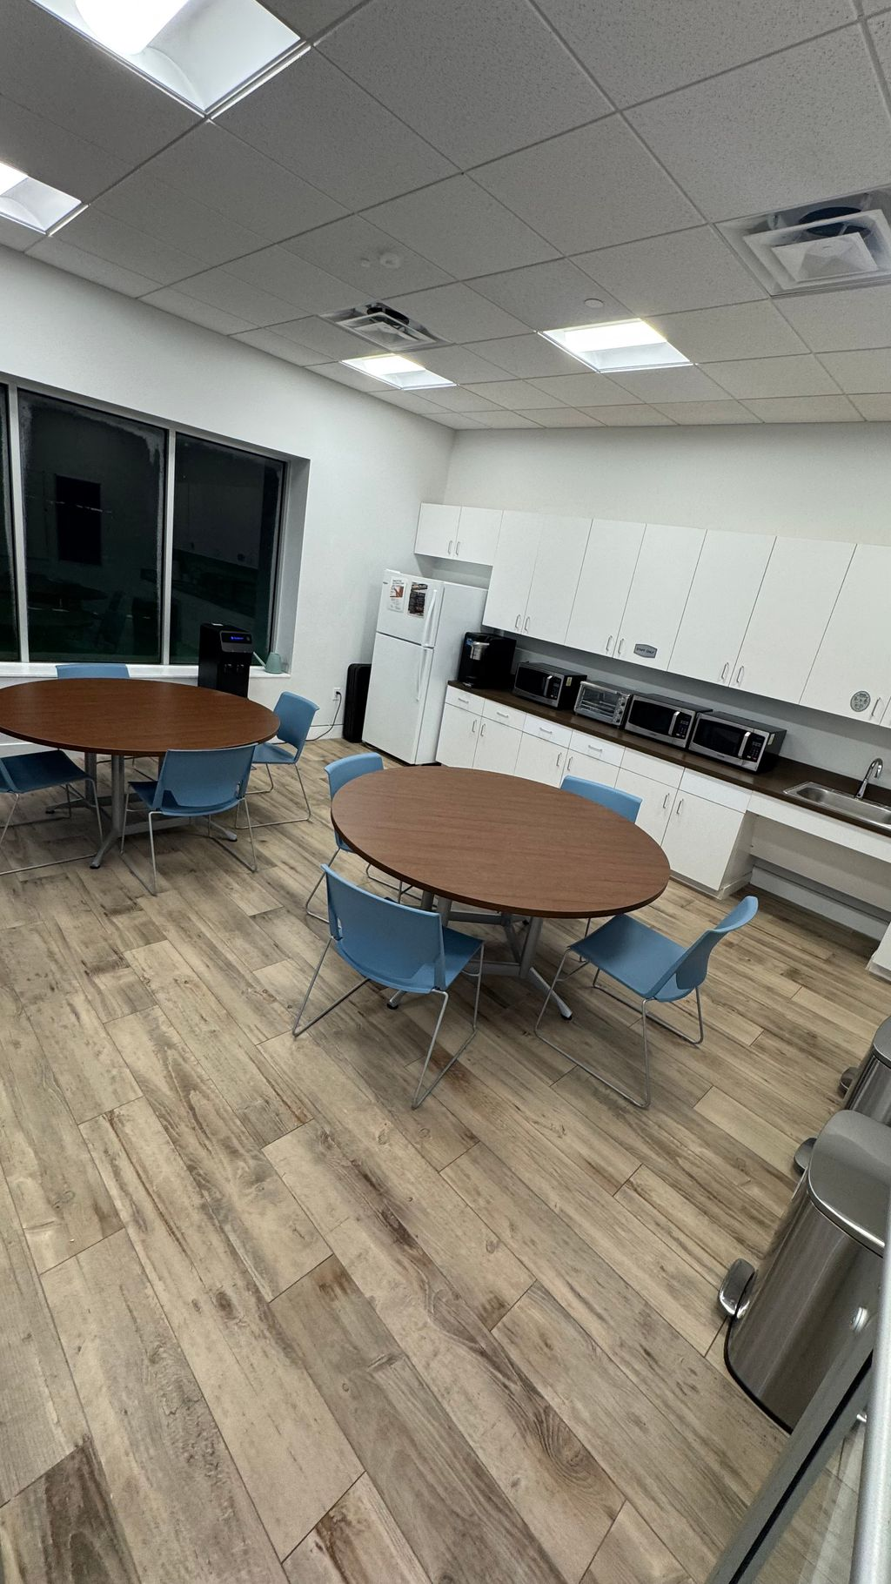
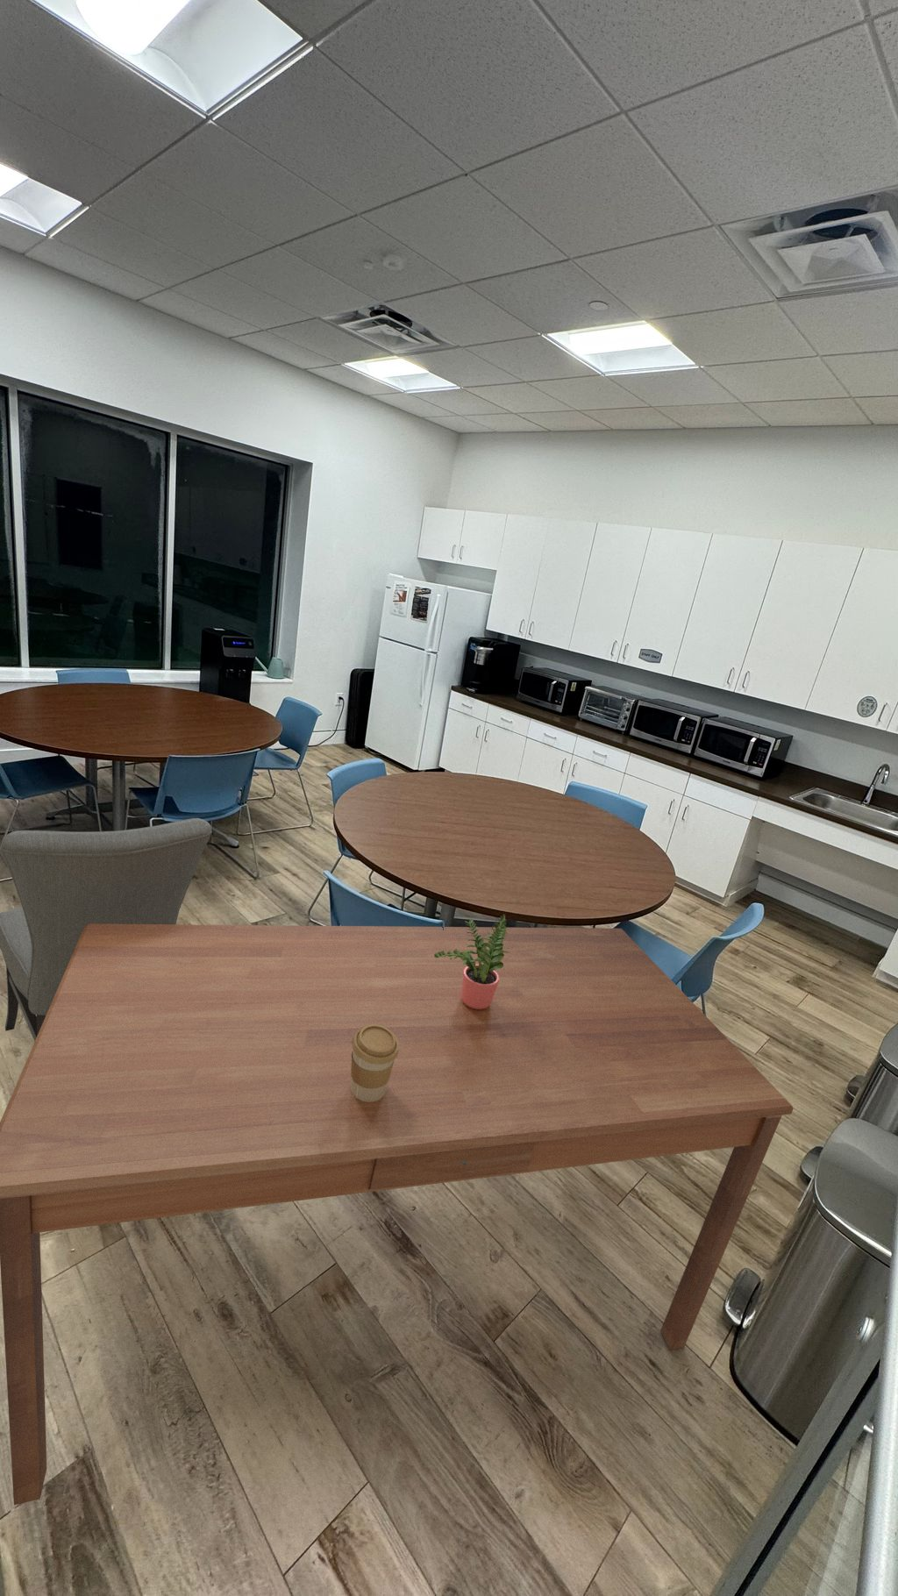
+ chair (98, 923)
+ coffee cup (373, 1061)
+ potted plant (470, 953)
+ dining table (395, 1138)
